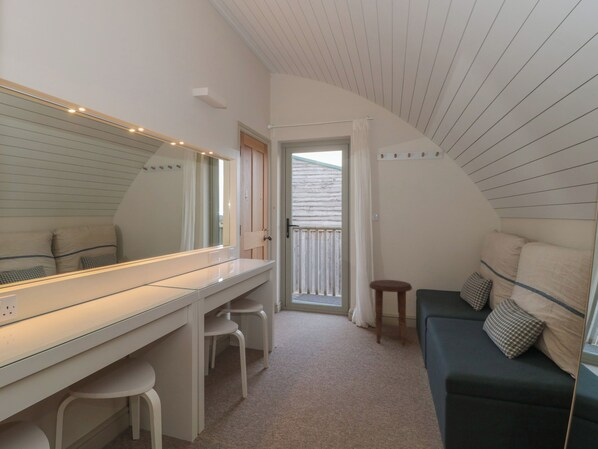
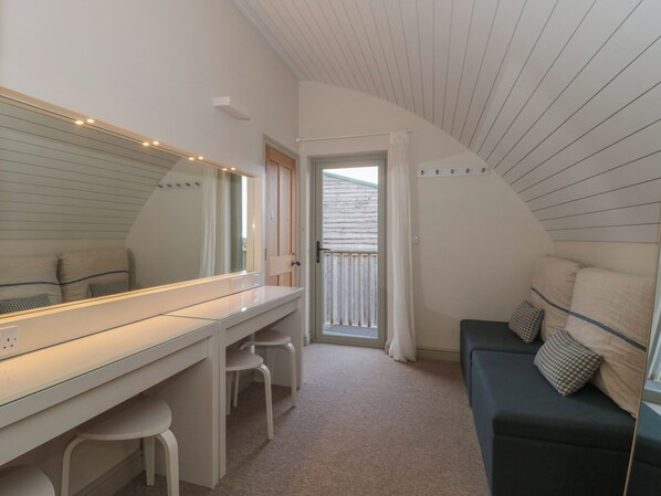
- side table (382, 310)
